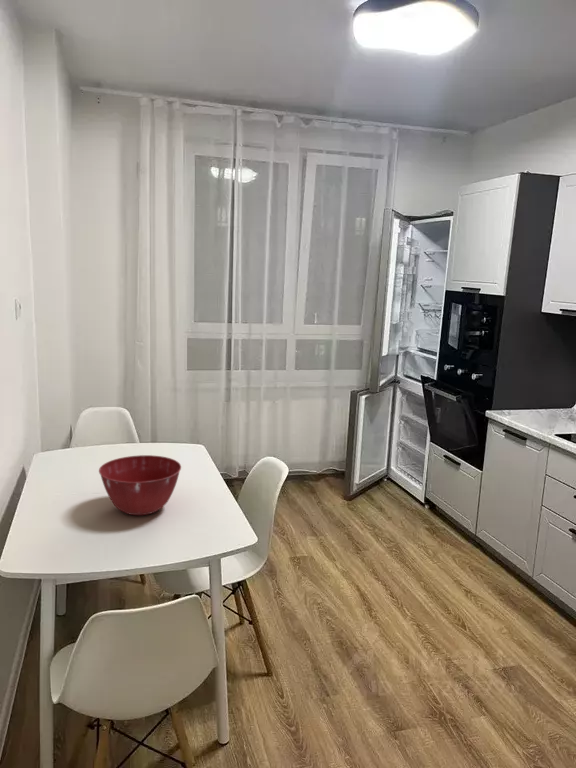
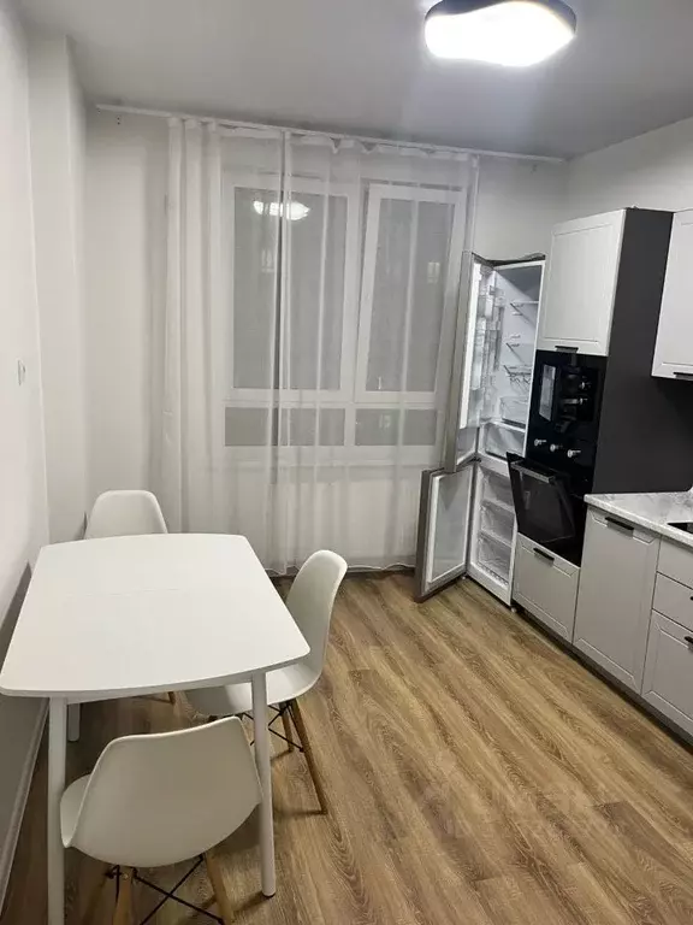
- mixing bowl (140, 487)
